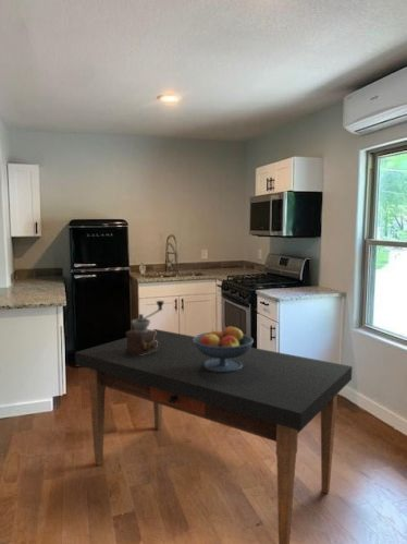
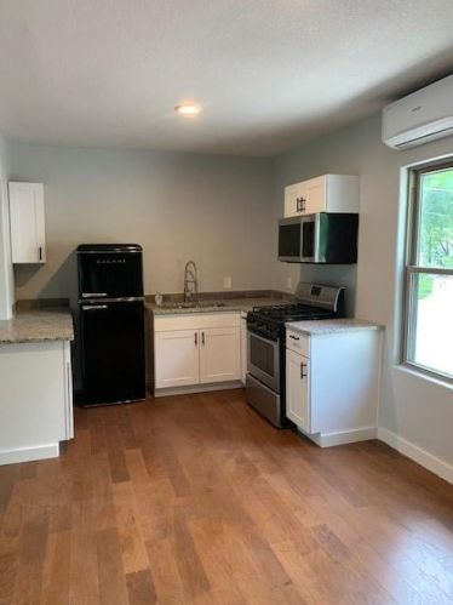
- coffee grinder (148, 325)
- fruit bowl (223, 347)
- dining table (206, 419)
